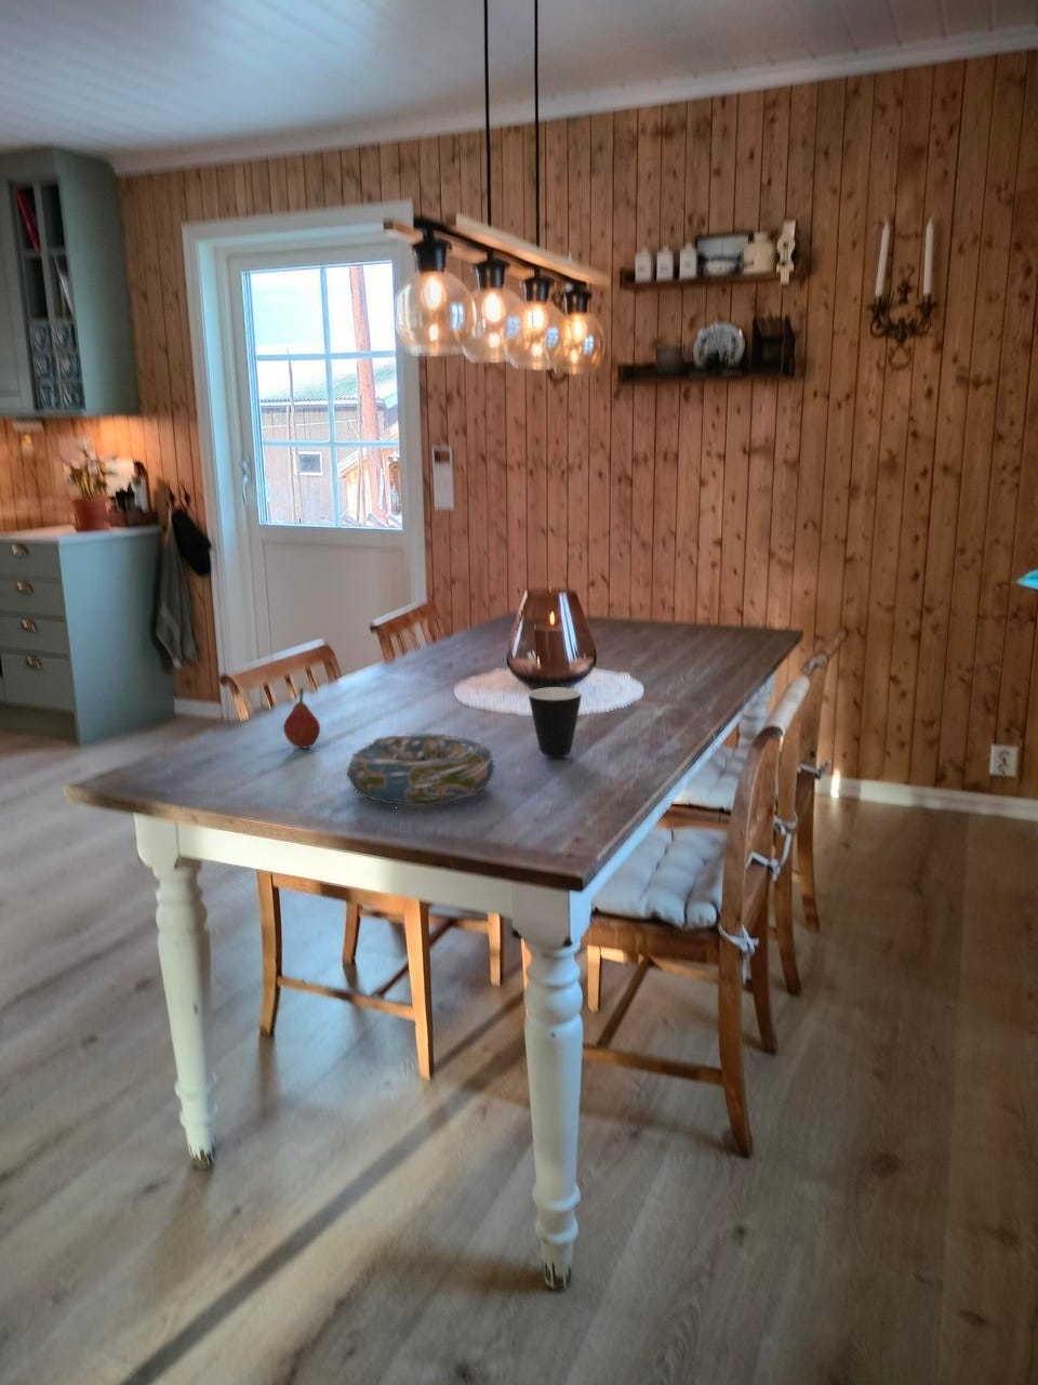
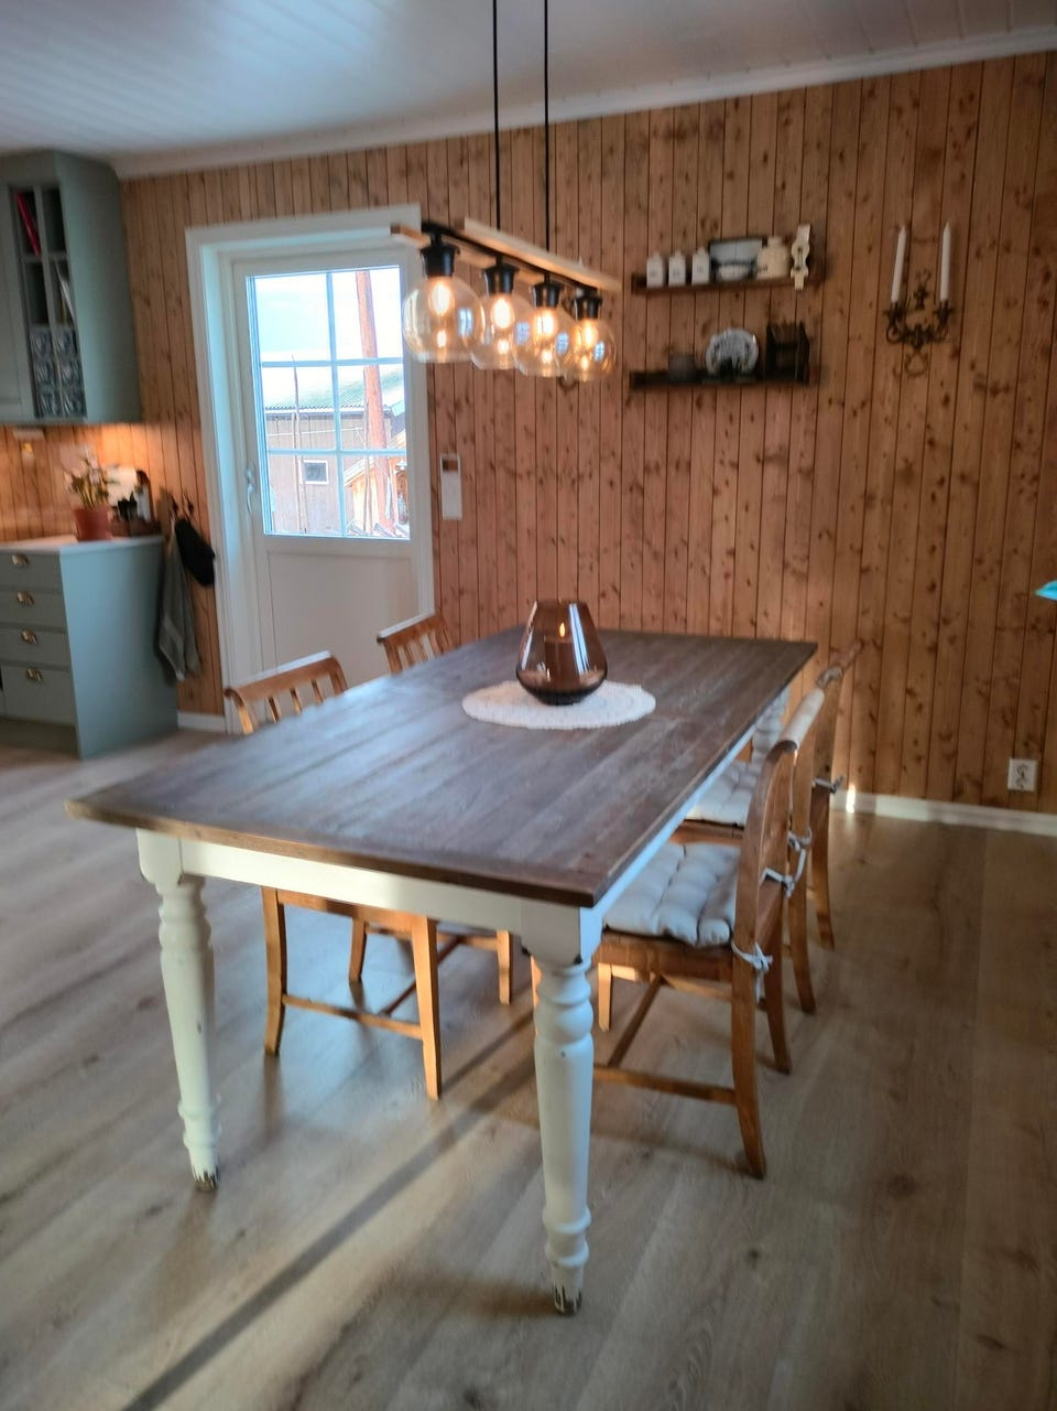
- mug (557, 723)
- decorative bowl (421, 768)
- fruit (301, 716)
